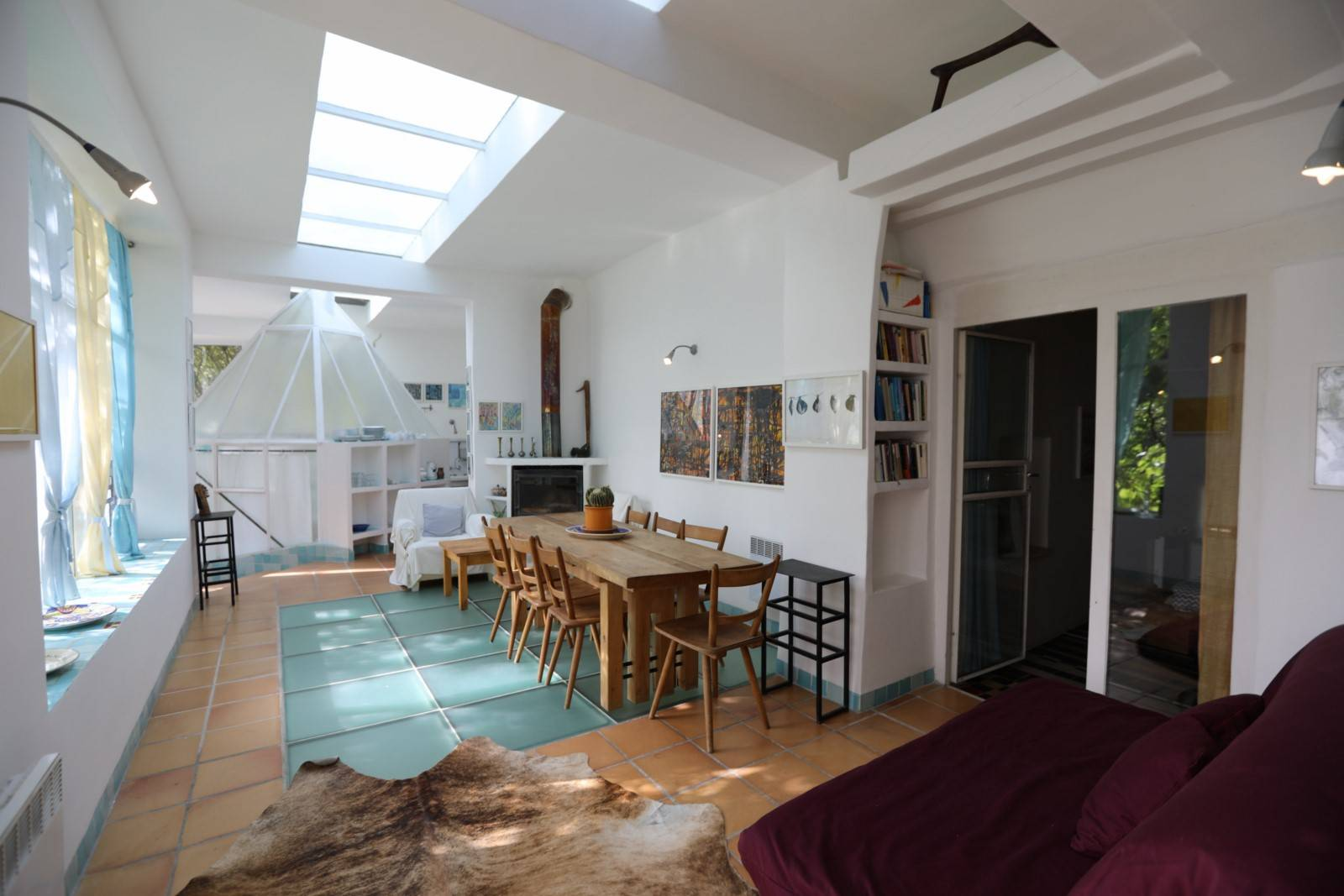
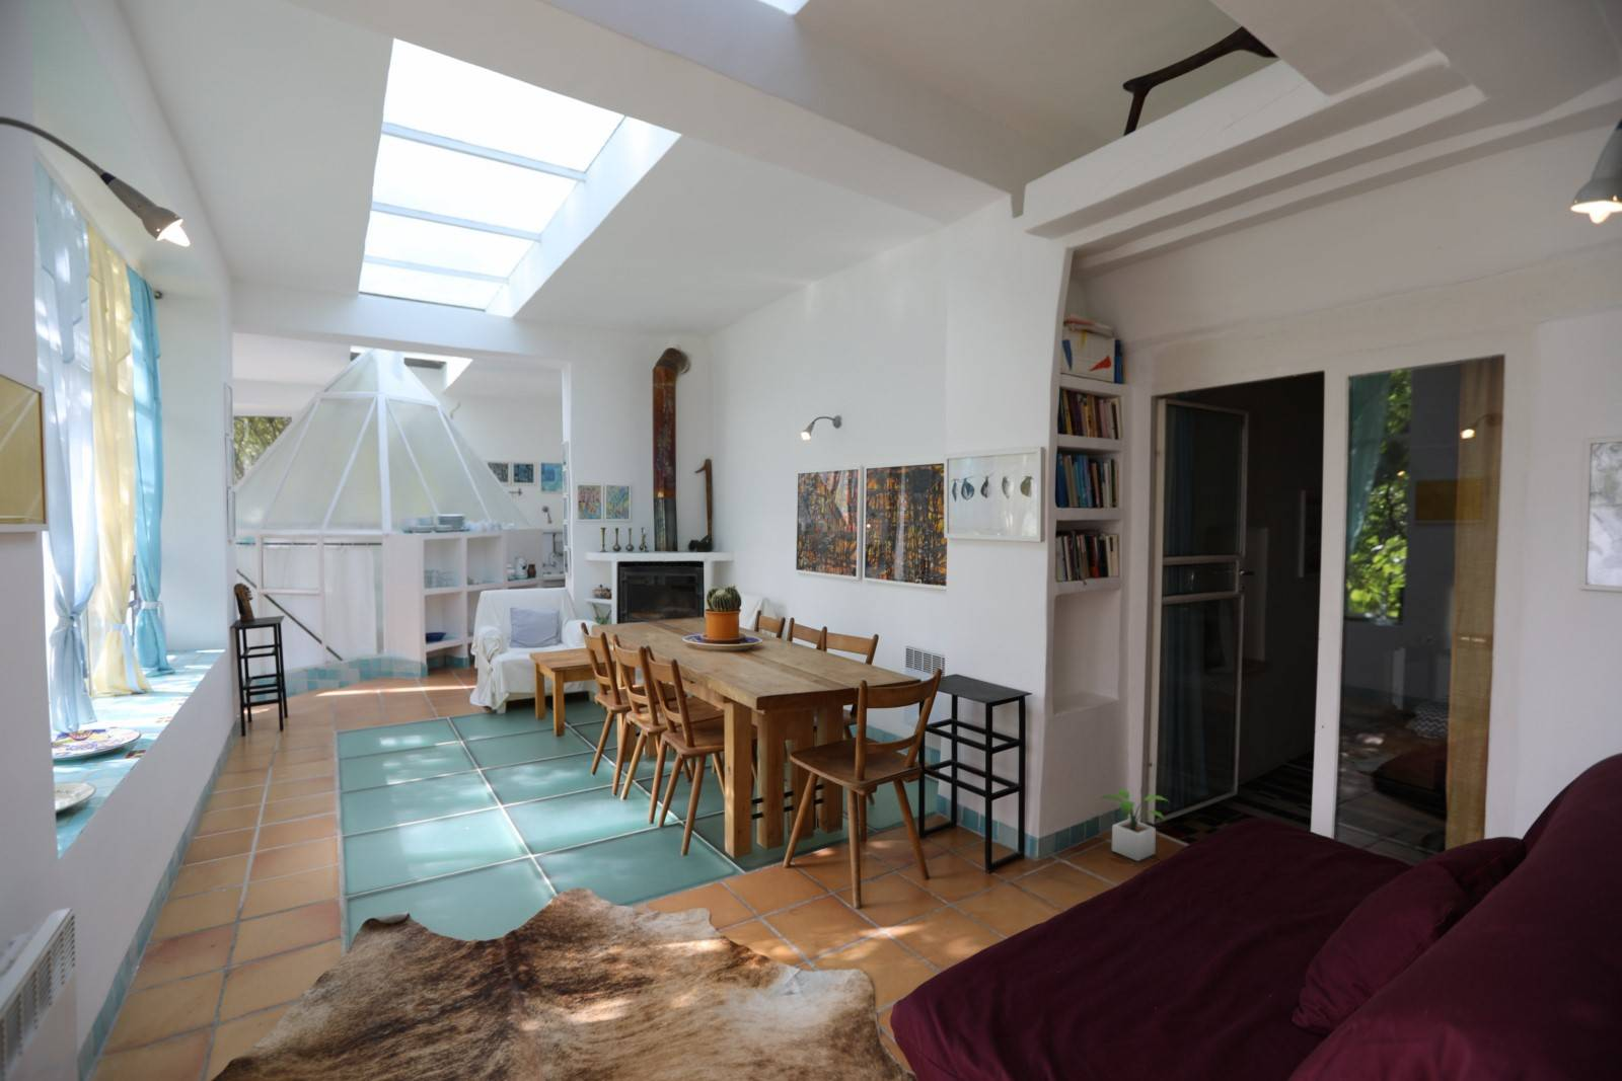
+ potted plant (1131, 823)
